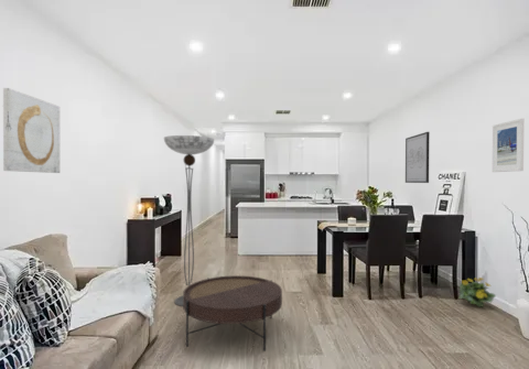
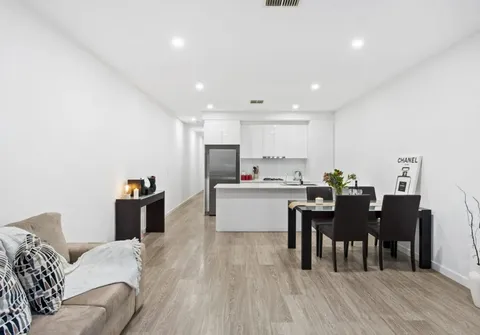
- coffee table (233, 310)
- flowering plant (474, 291)
- wall art (415, 159)
- floor lamp (188, 219)
- wall art (34, 134)
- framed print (507, 146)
